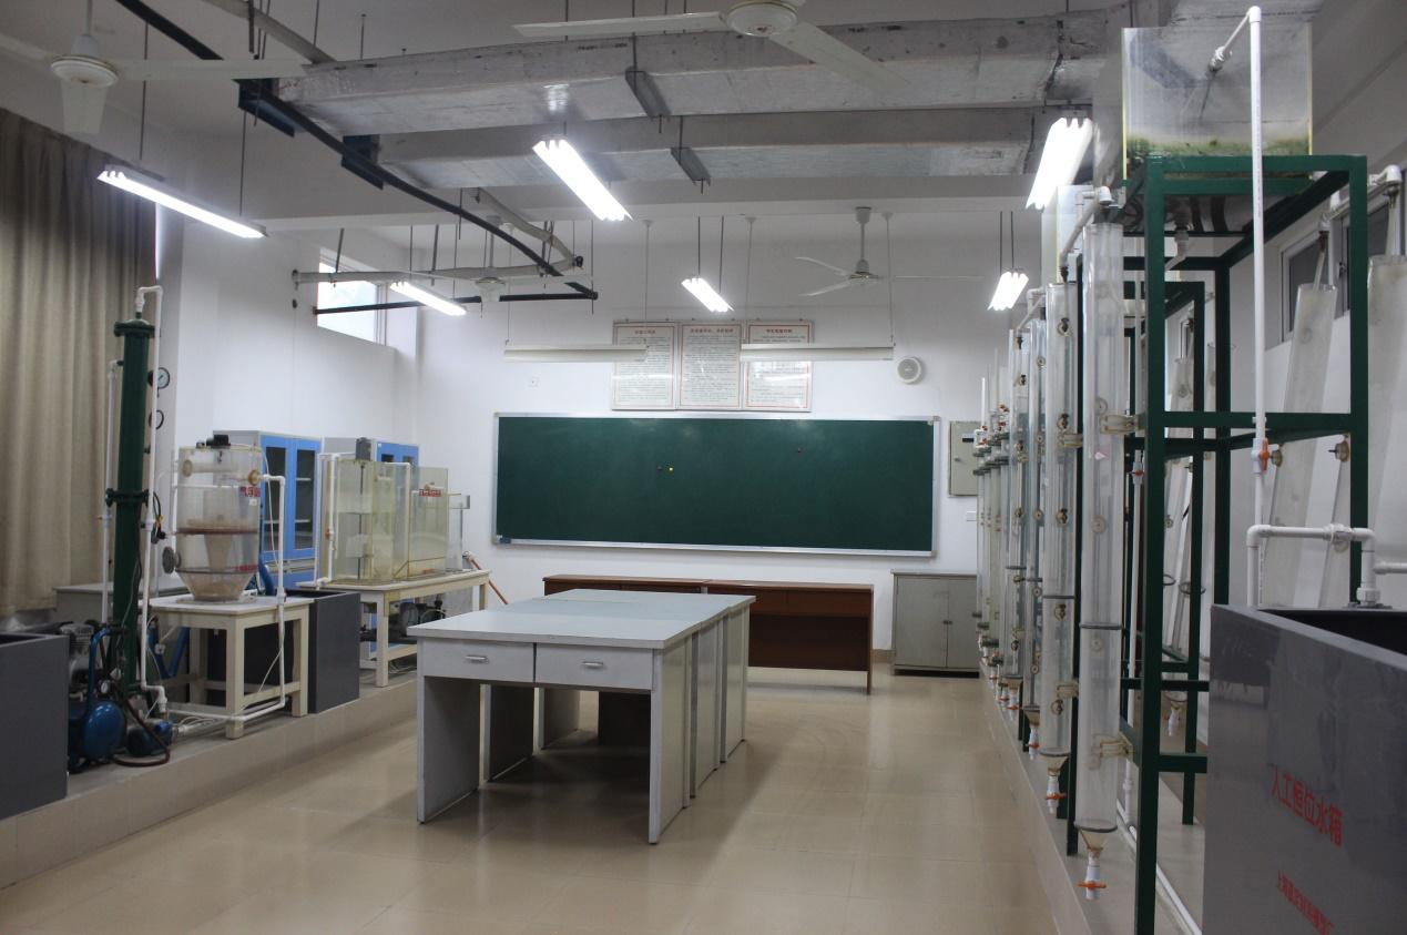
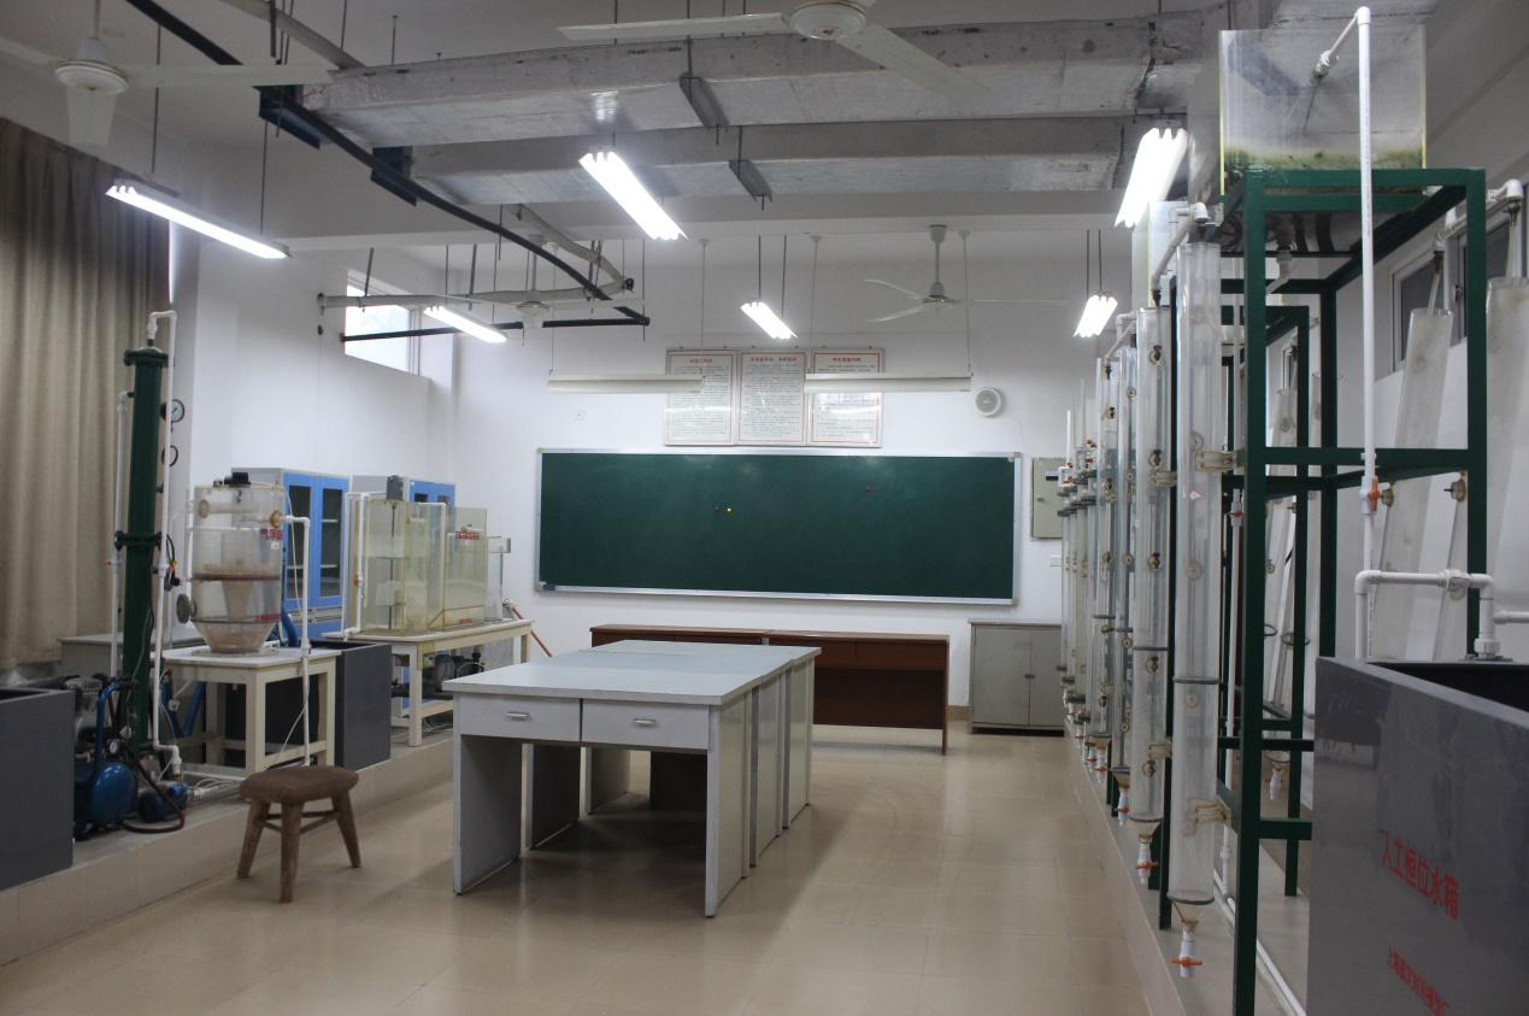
+ stool (293, 827)
